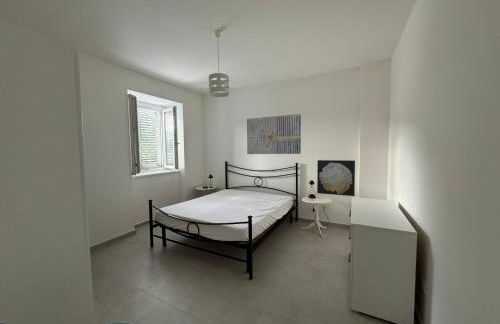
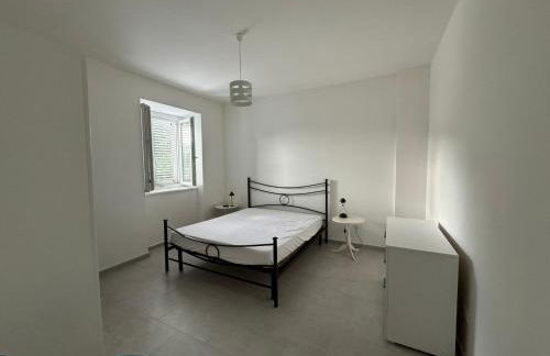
- wall art (335, 177)
- wall art (272, 135)
